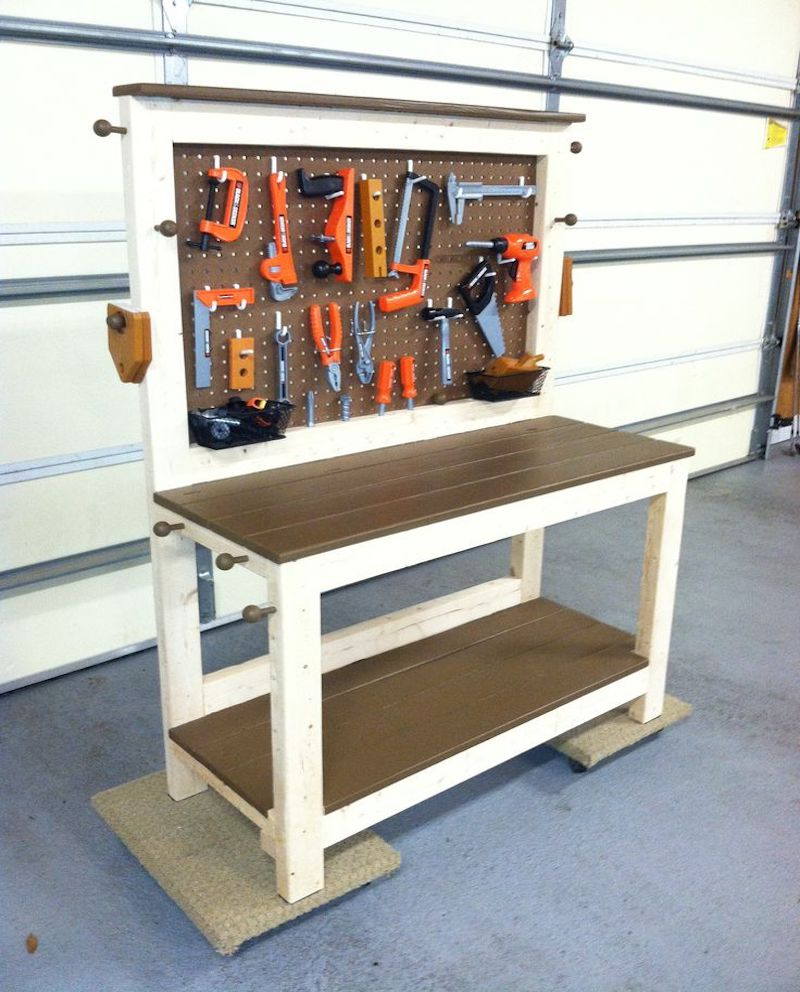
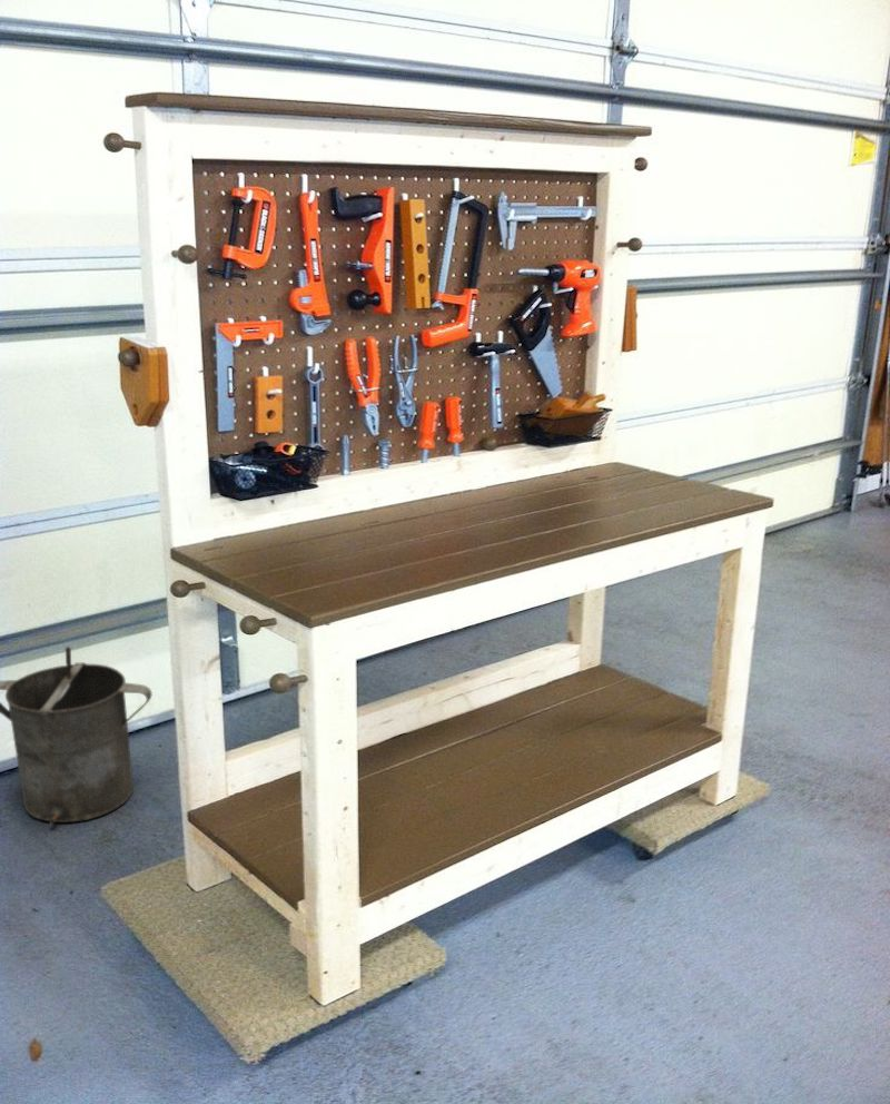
+ bucket (70, 726)
